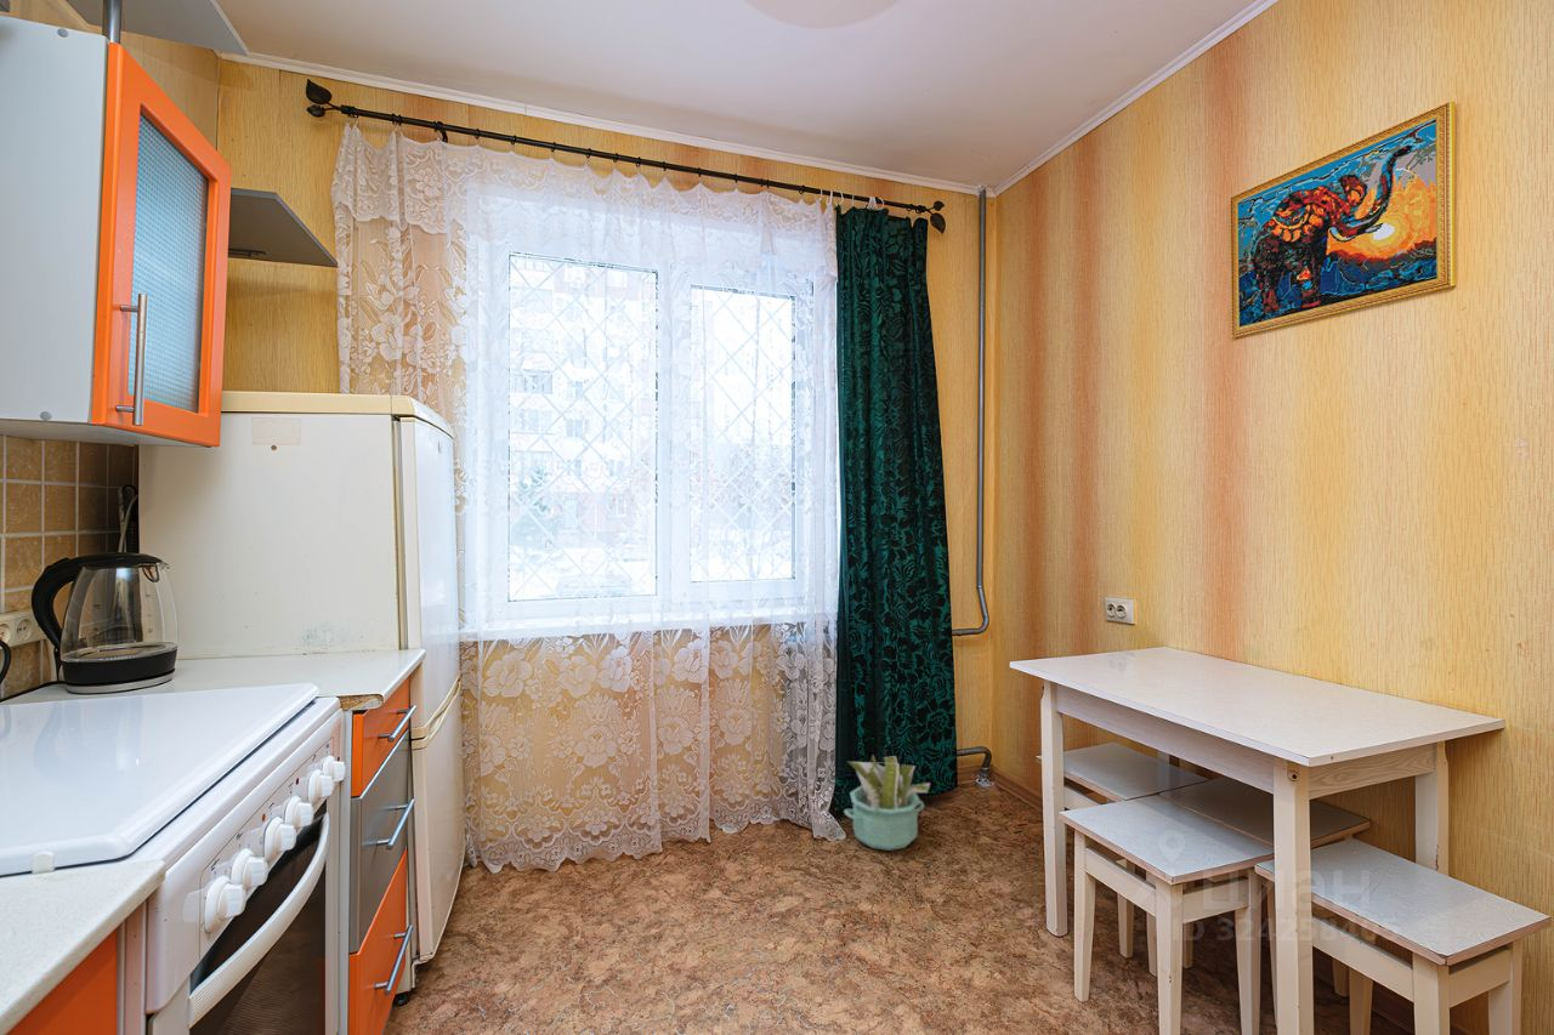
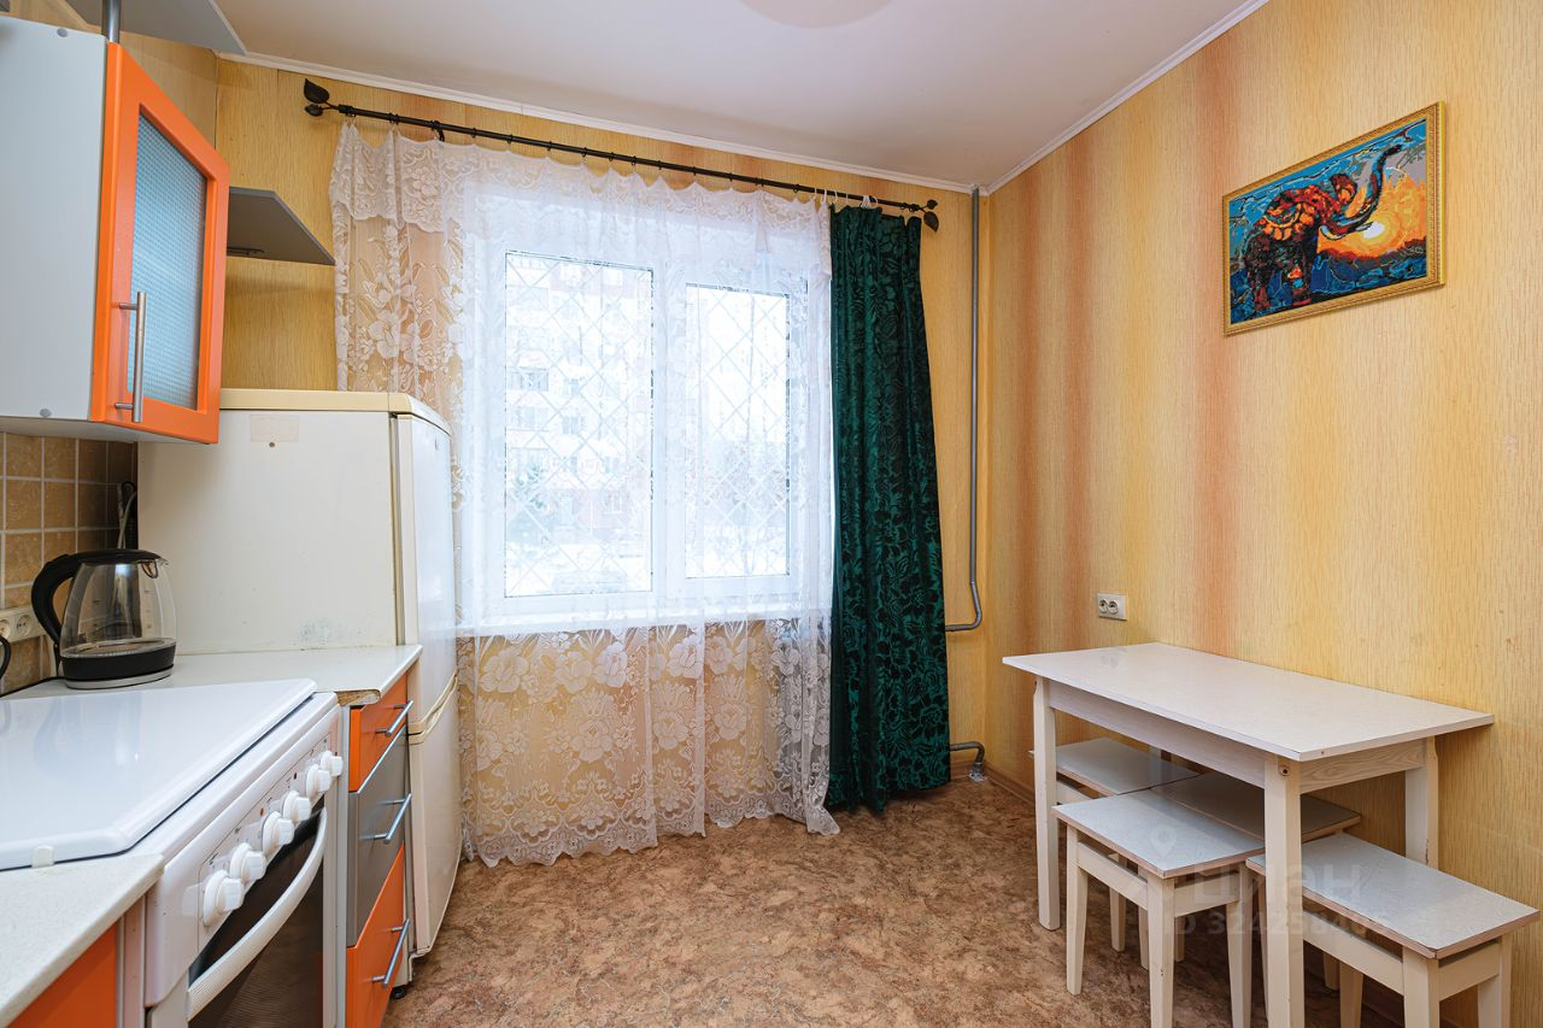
- decorative plant (889, 798)
